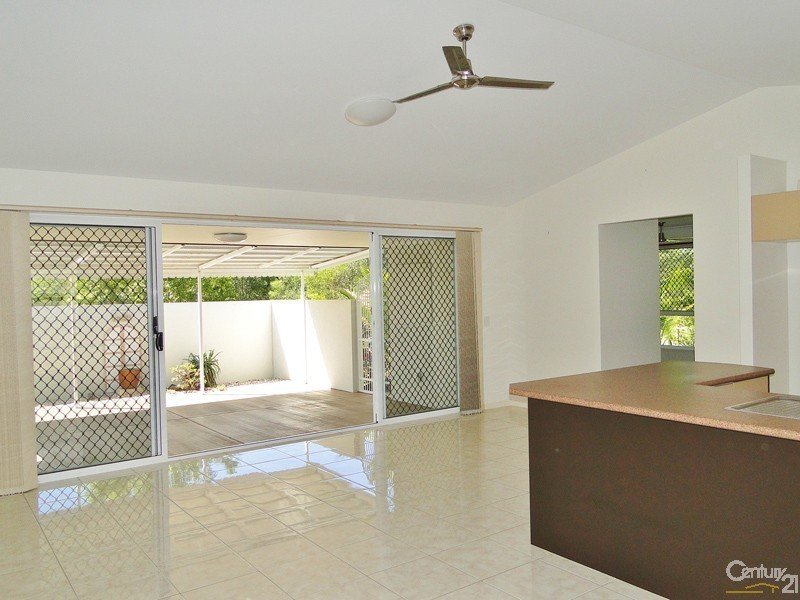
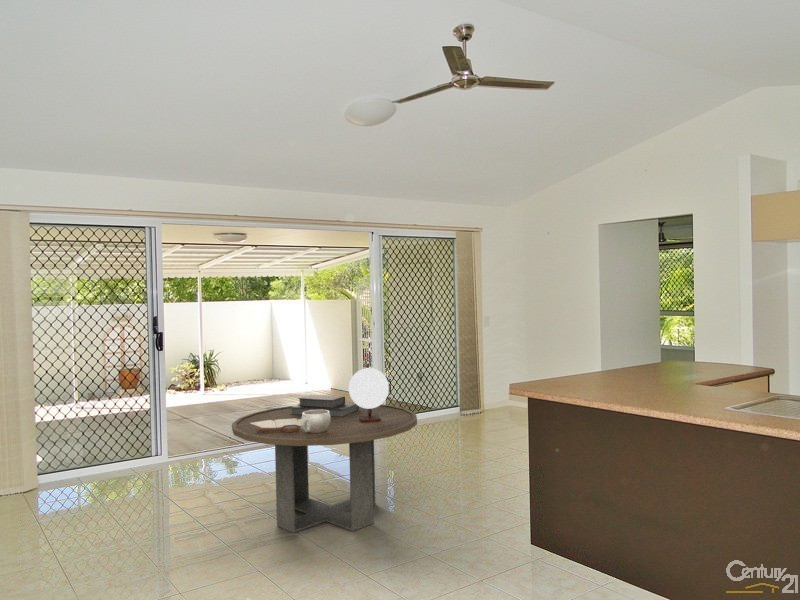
+ round table (326, 439)
